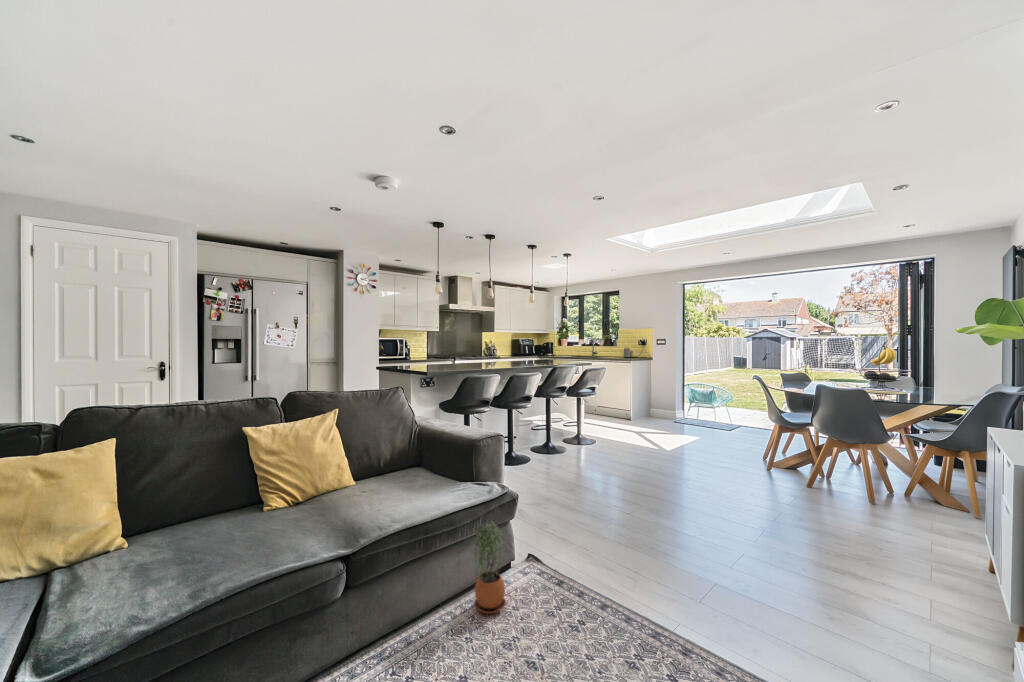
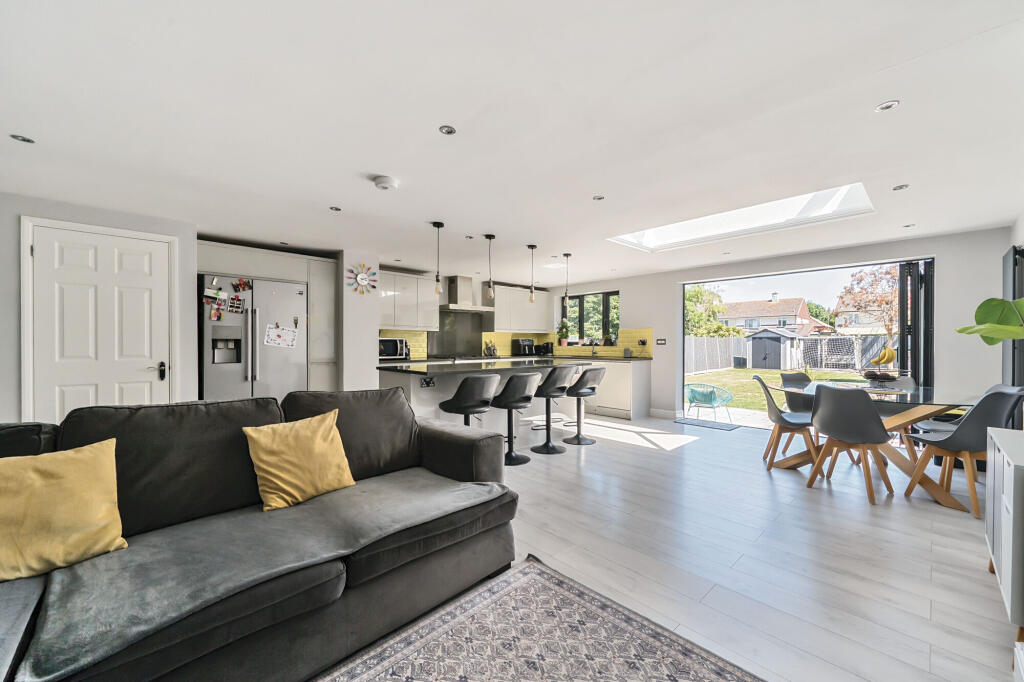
- potted plant (487, 566)
